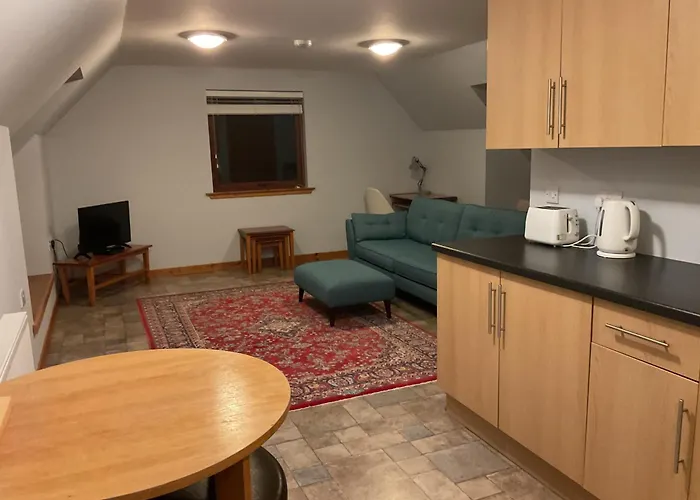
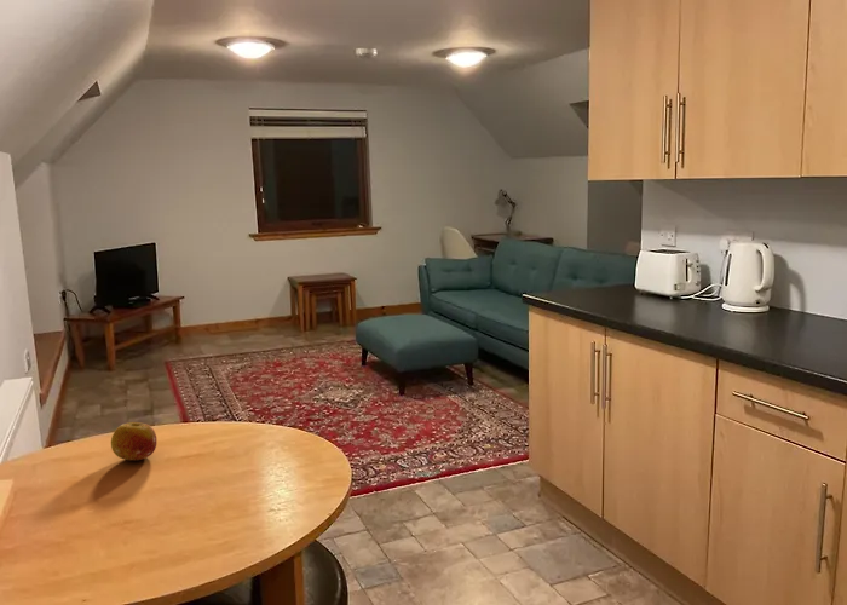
+ fruit (134, 440)
